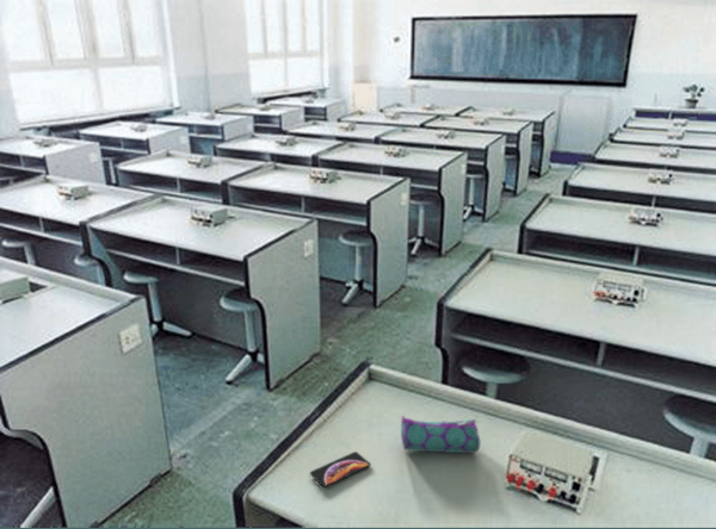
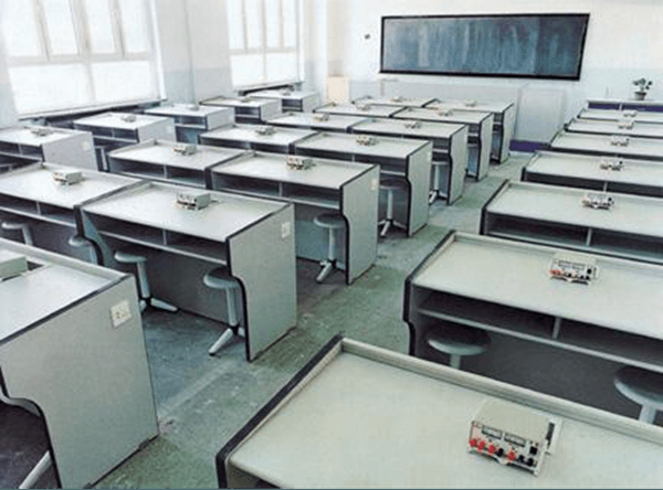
- smartphone (340, 468)
- pencil case (439, 434)
